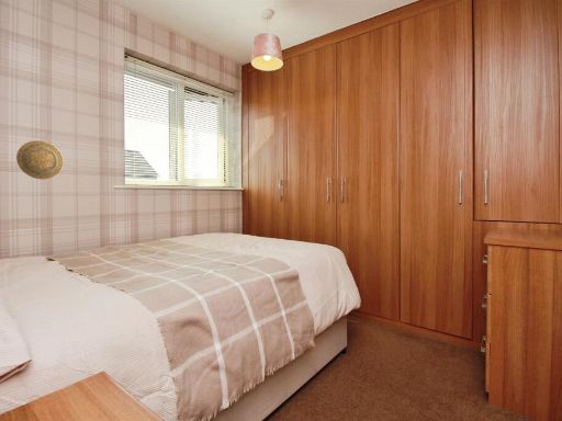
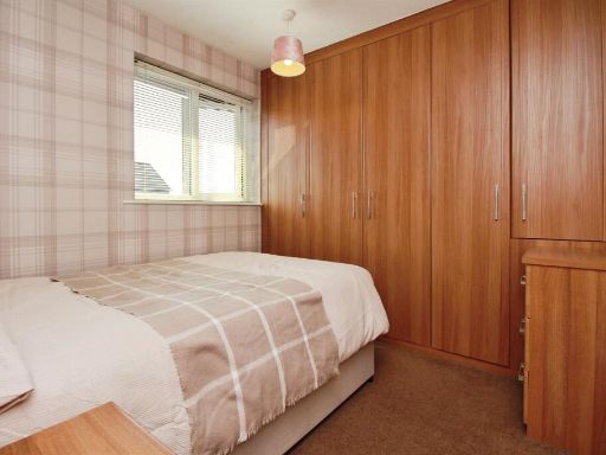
- decorative plate (41, 159)
